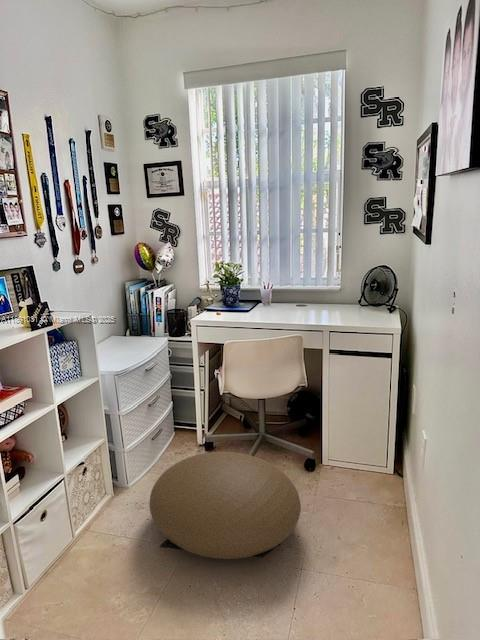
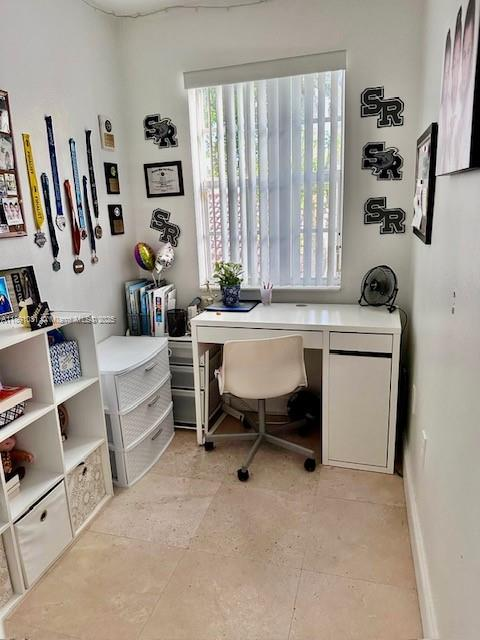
- pouf (224, 498)
